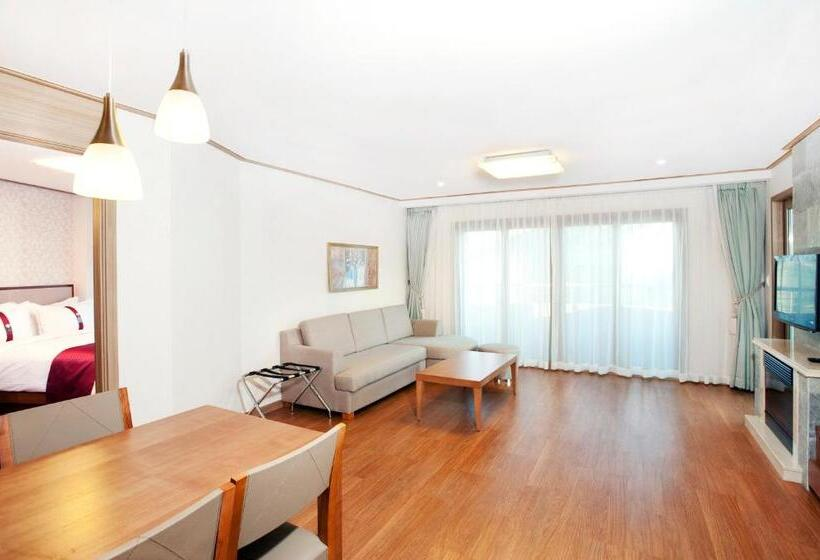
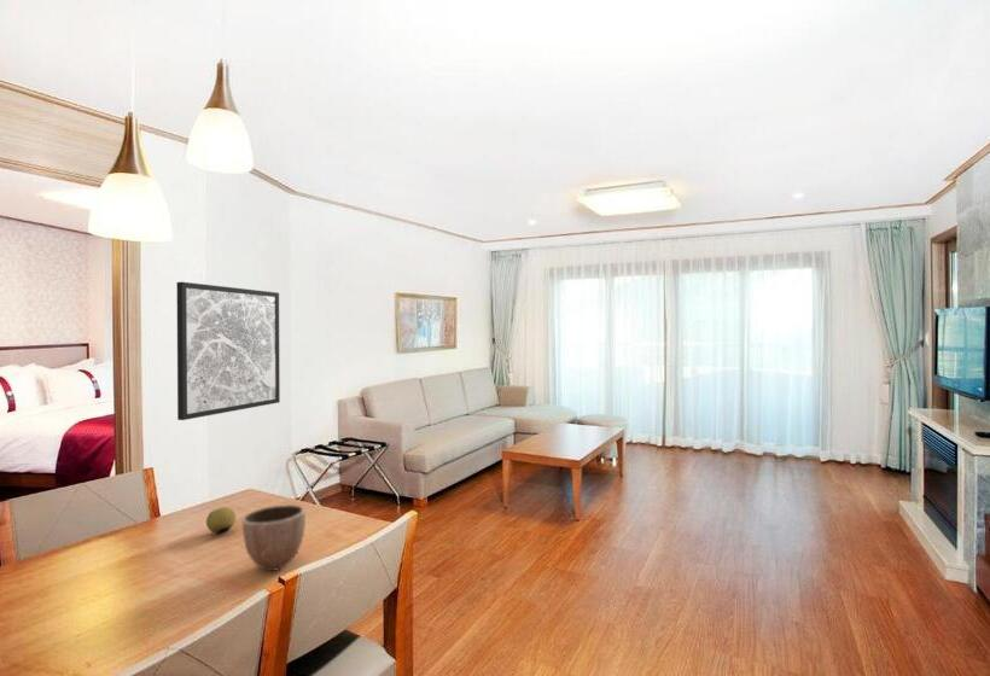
+ fruit (221, 520)
+ decorative bowl (274, 538)
+ wall art (233, 349)
